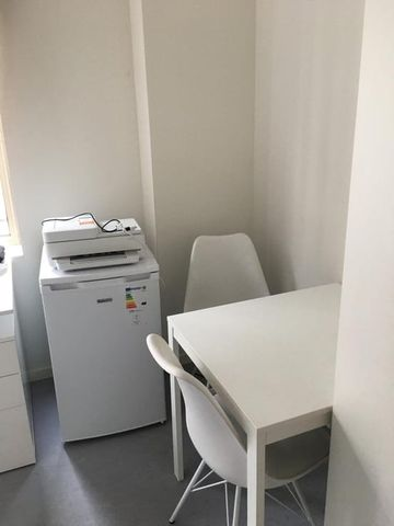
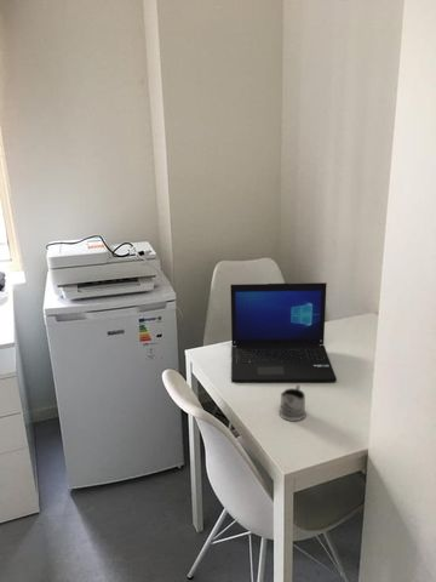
+ tea glass holder (293, 399)
+ laptop (280, 330)
